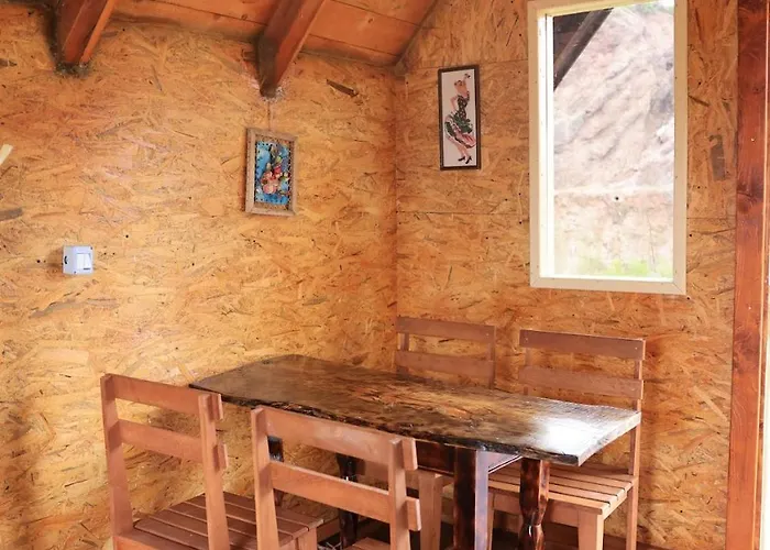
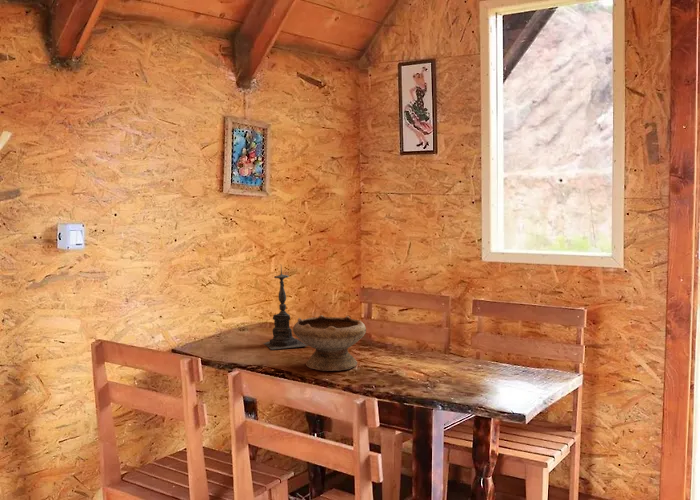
+ bowl (329, 341)
+ candle holder (283, 304)
